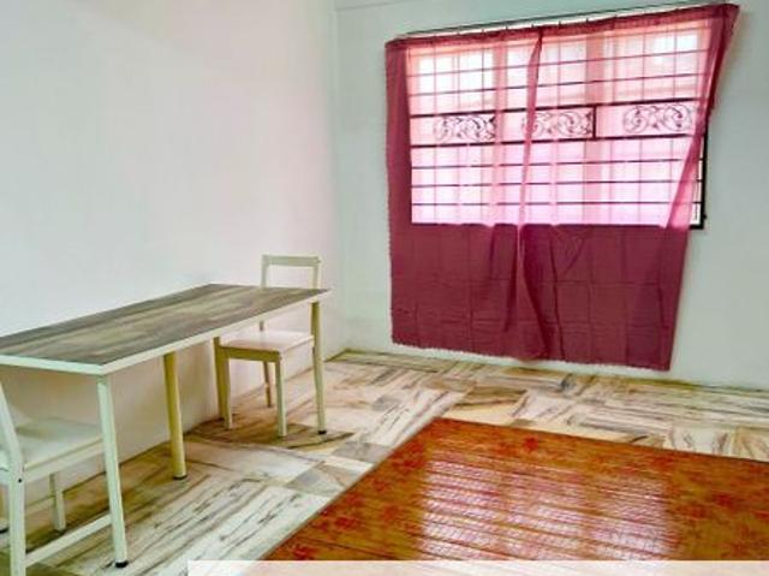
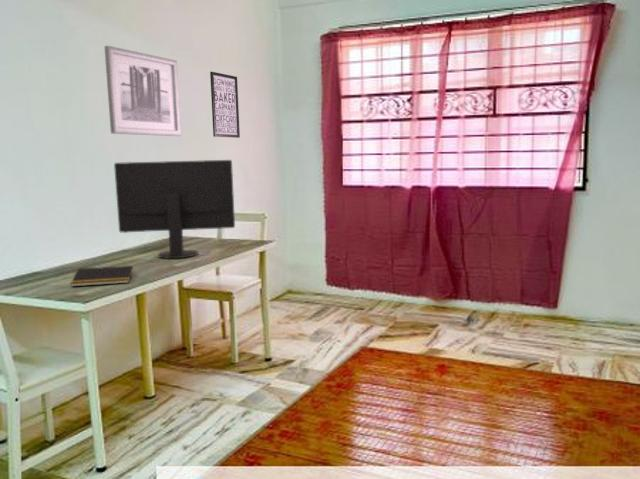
+ computer monitor (175, 208)
+ notepad (103, 275)
+ wall art (225, 105)
+ wall art (146, 94)
